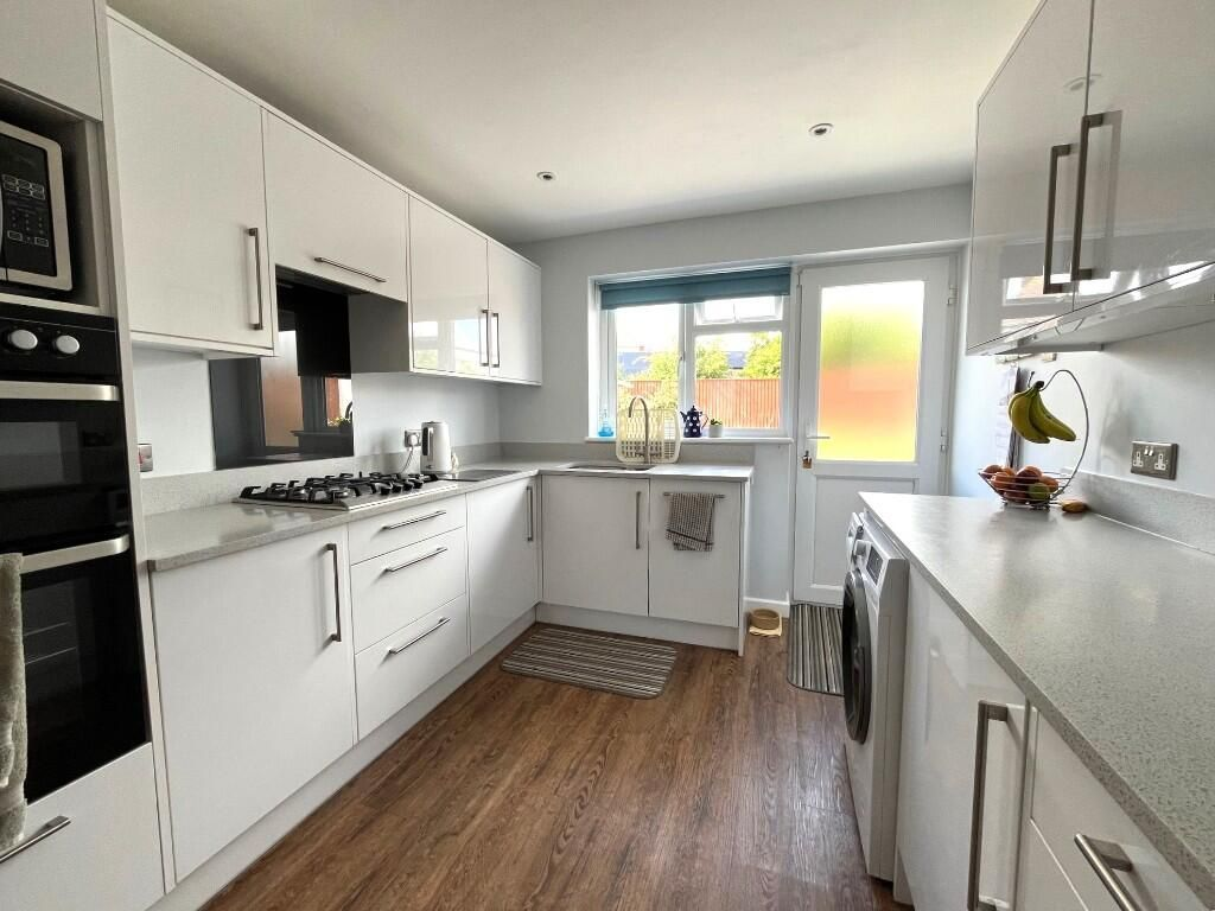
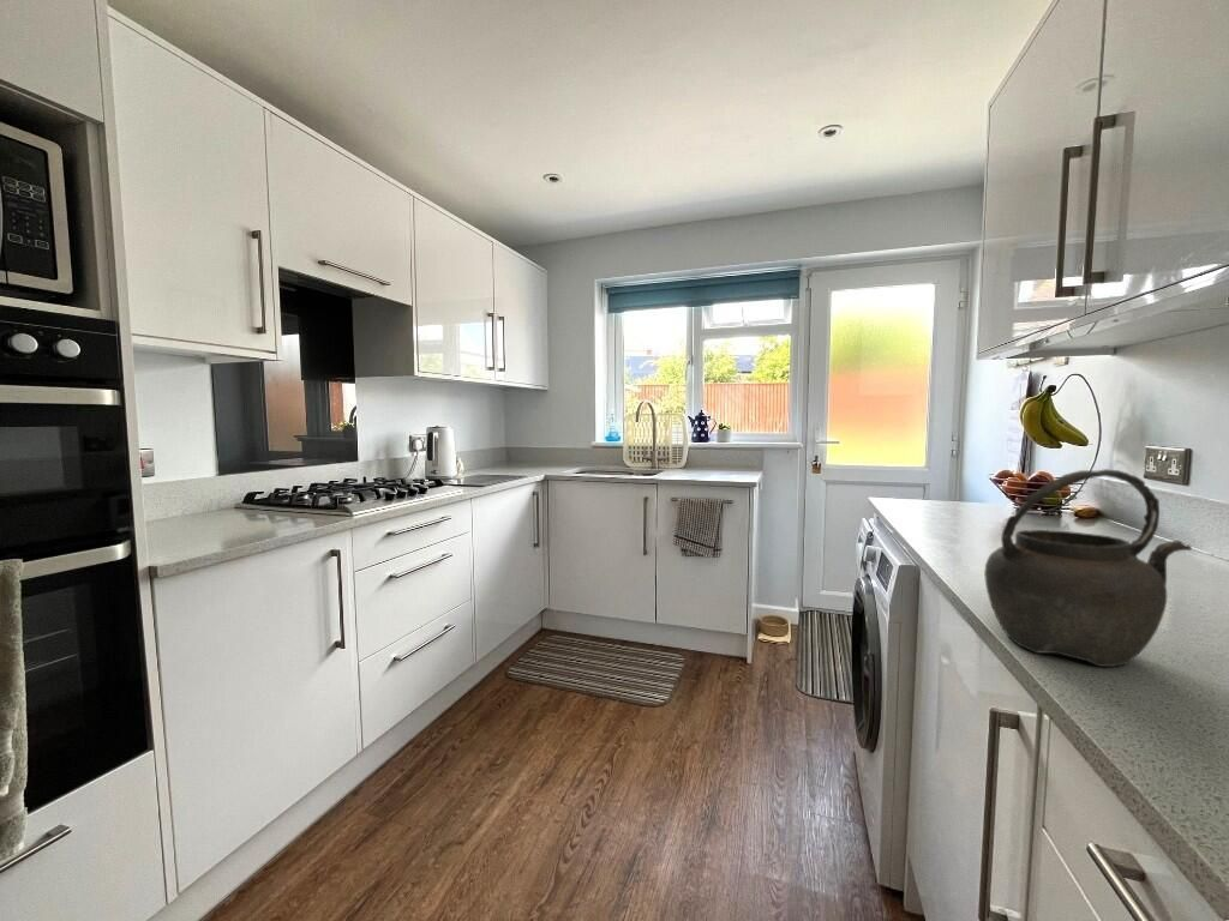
+ kettle (1093, 559)
